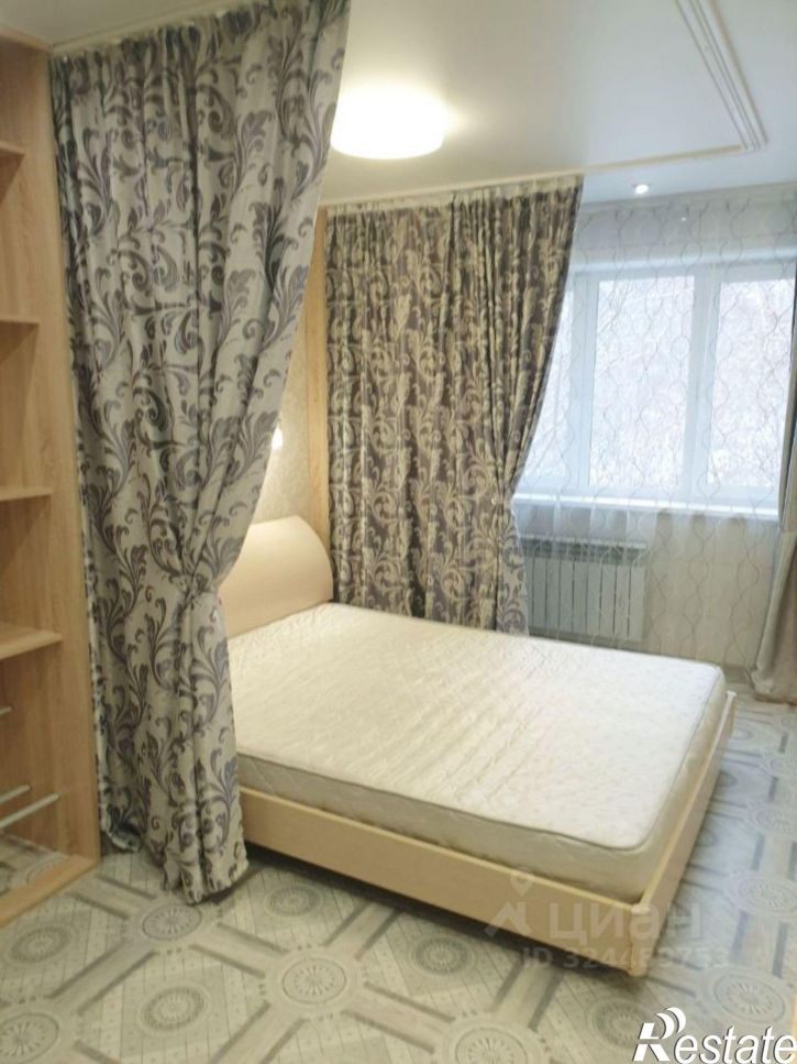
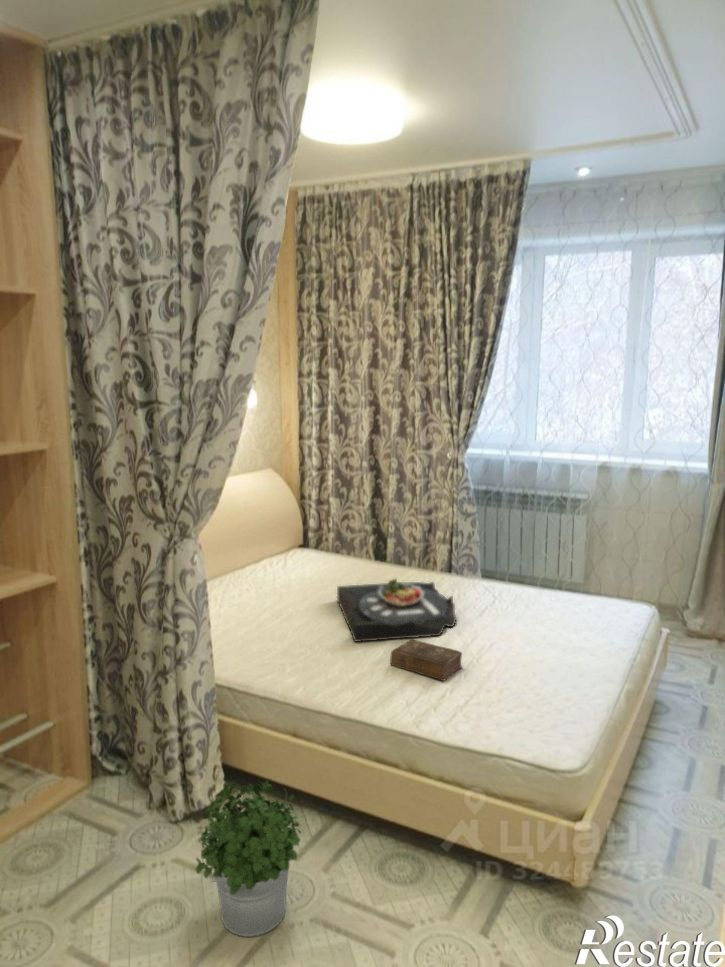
+ serving tray (397, 598)
+ potted plant (244, 853)
+ book (426, 659)
